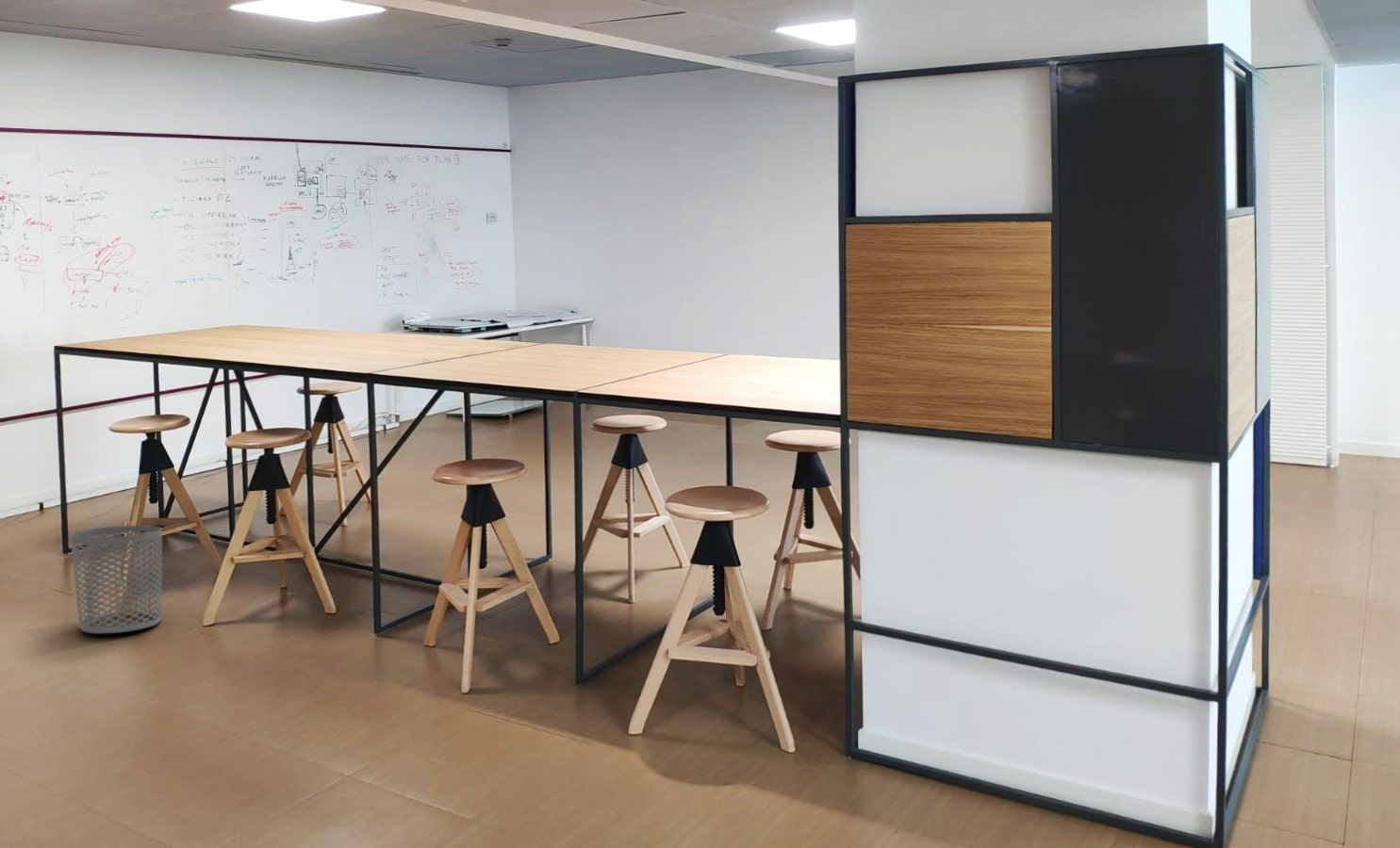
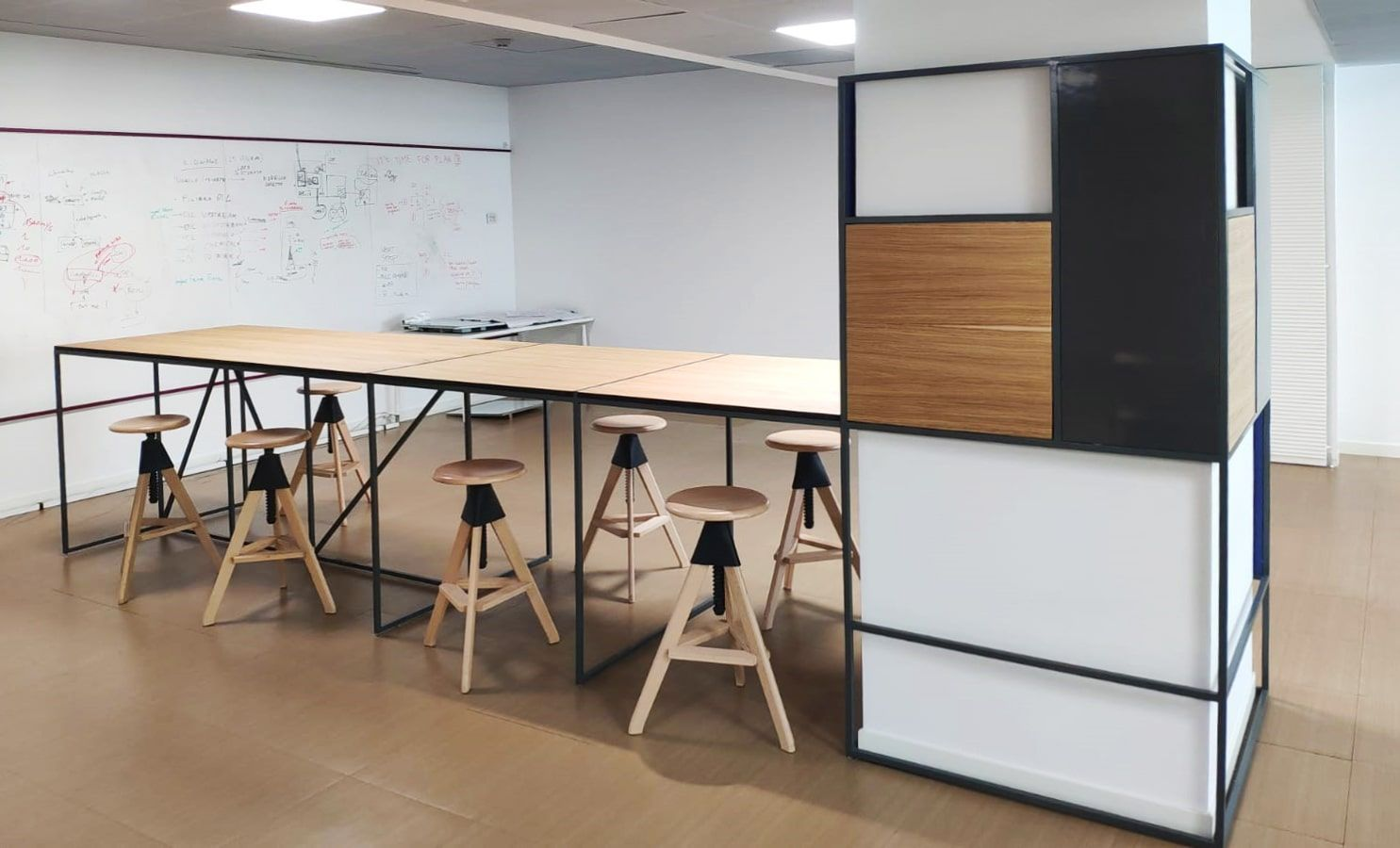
- waste bin (119, 579)
